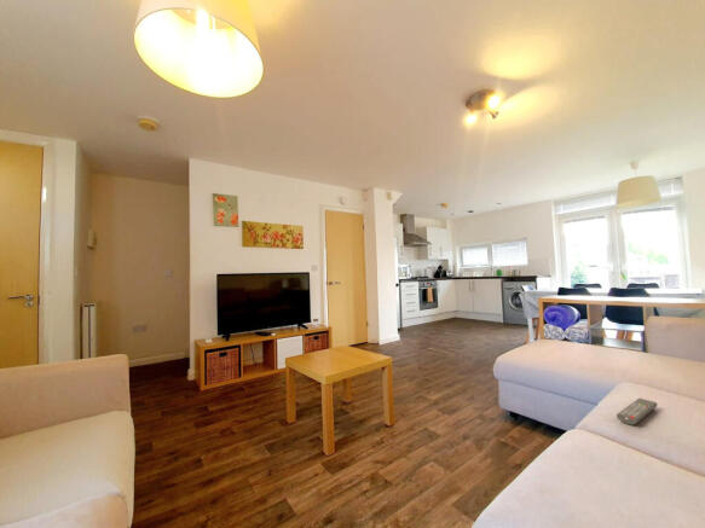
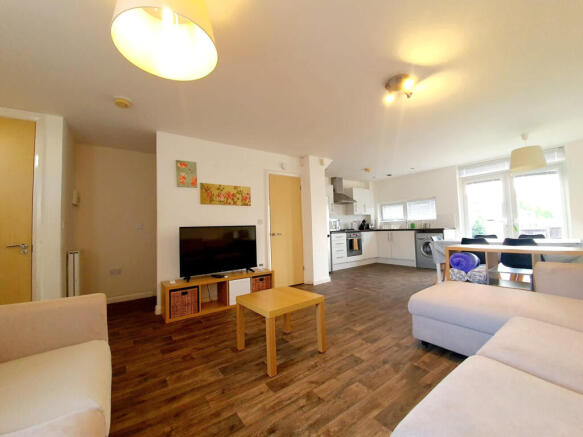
- remote control (637, 411)
